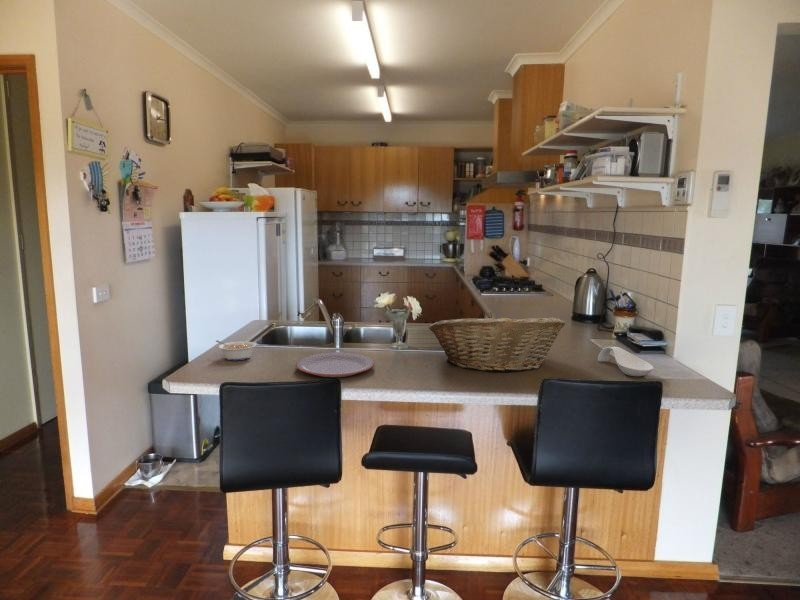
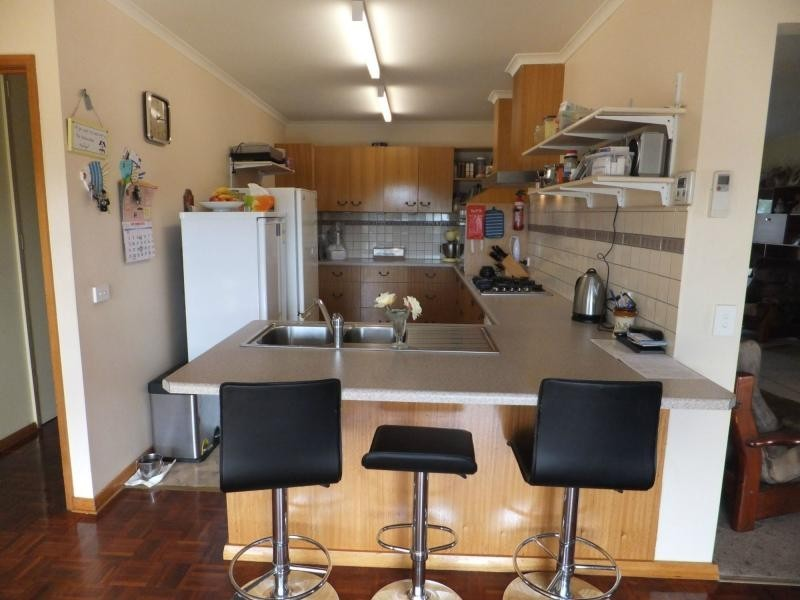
- legume (236, 350)
- spoon rest (623, 360)
- fruit basket (495, 336)
- plate (335, 365)
